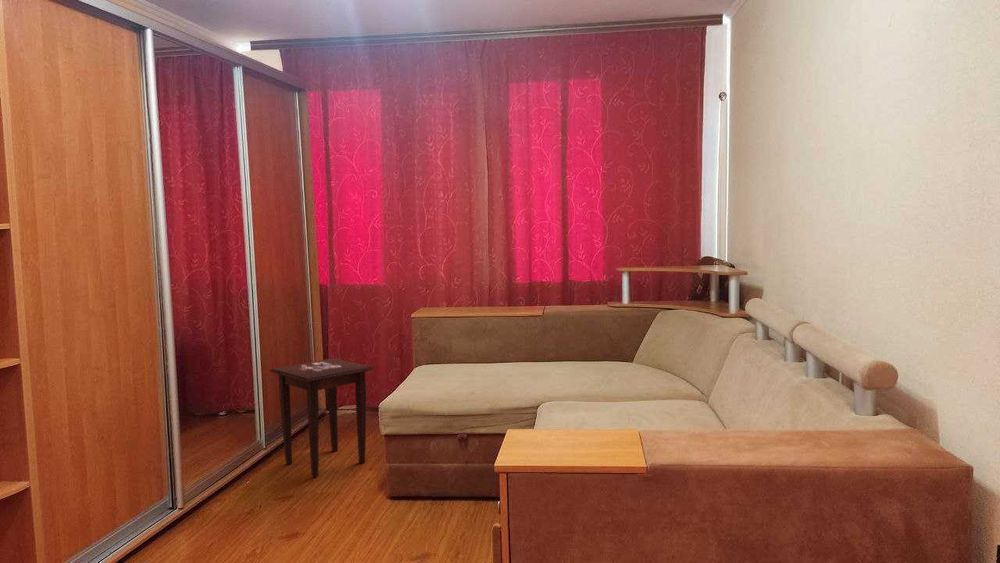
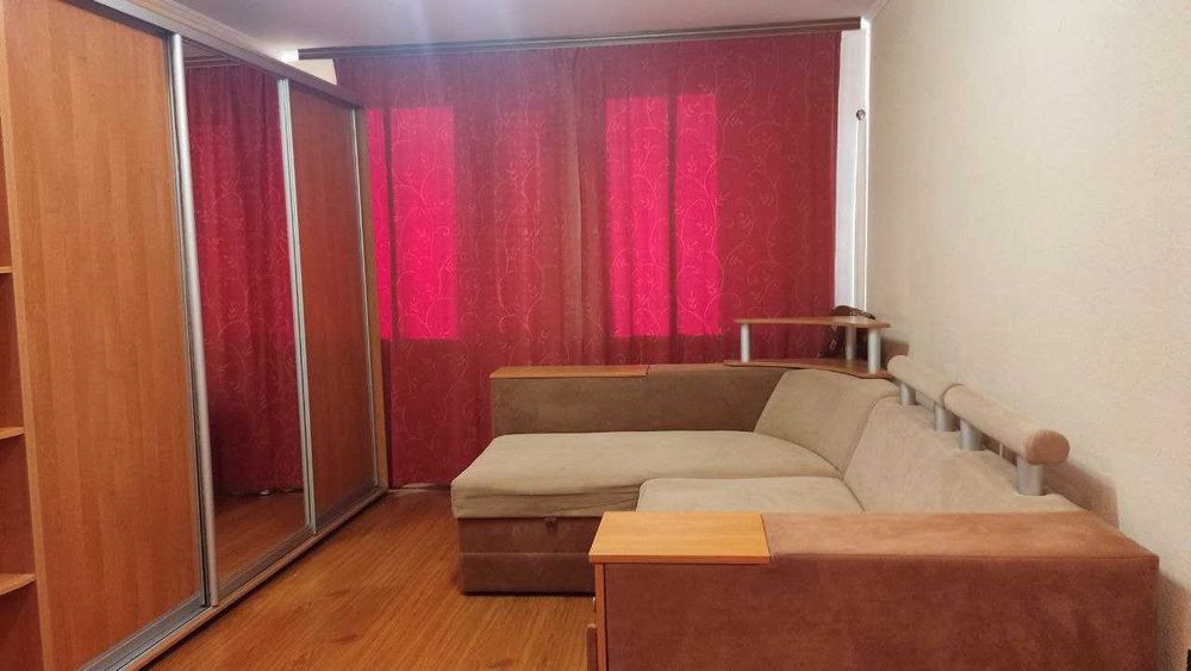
- side table (329, 413)
